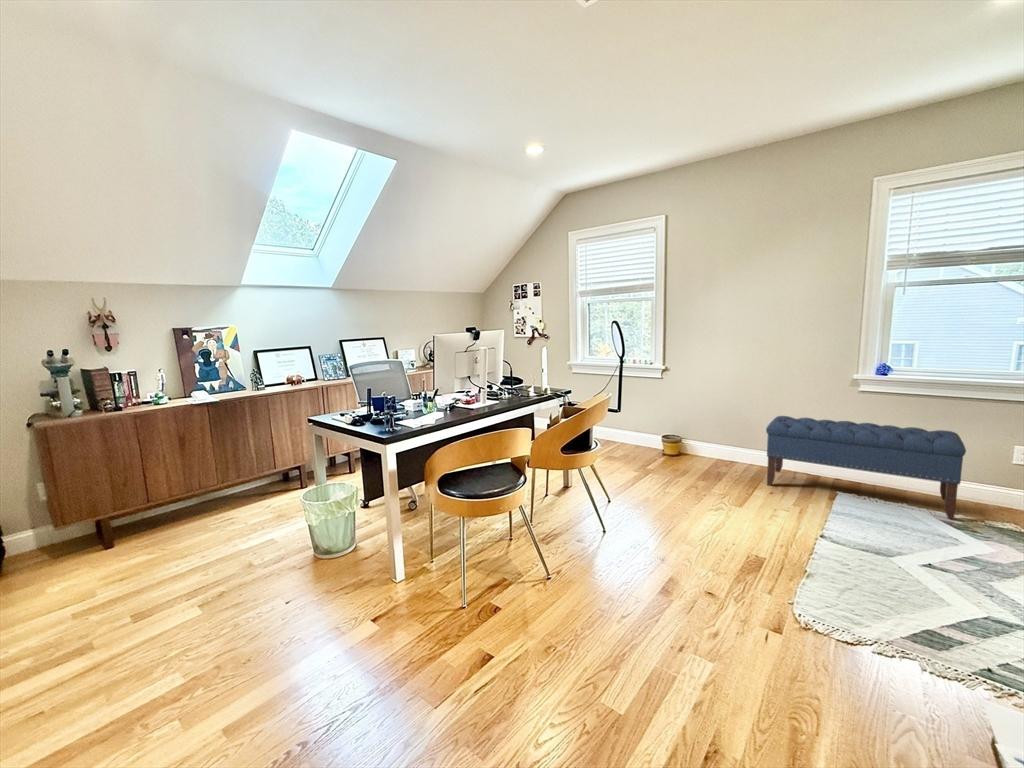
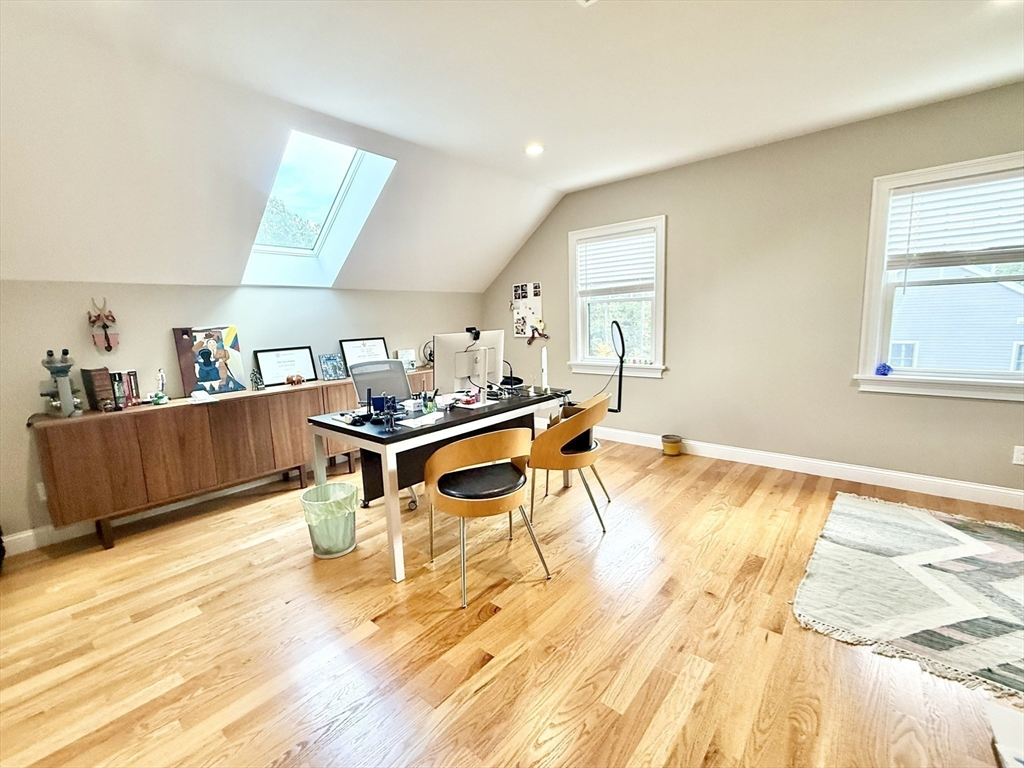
- bench (854, 459)
